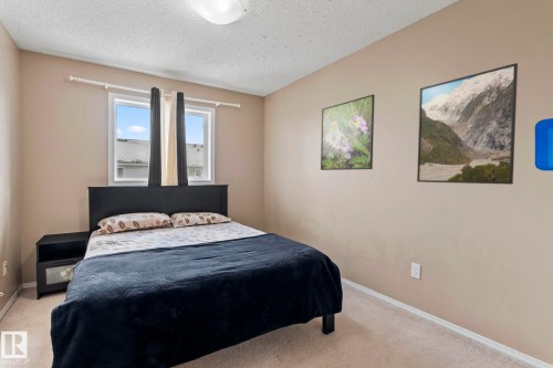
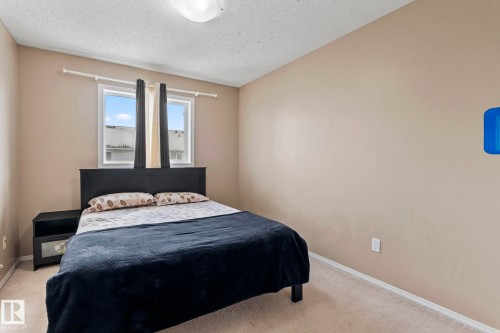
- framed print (460, 130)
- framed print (344, 136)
